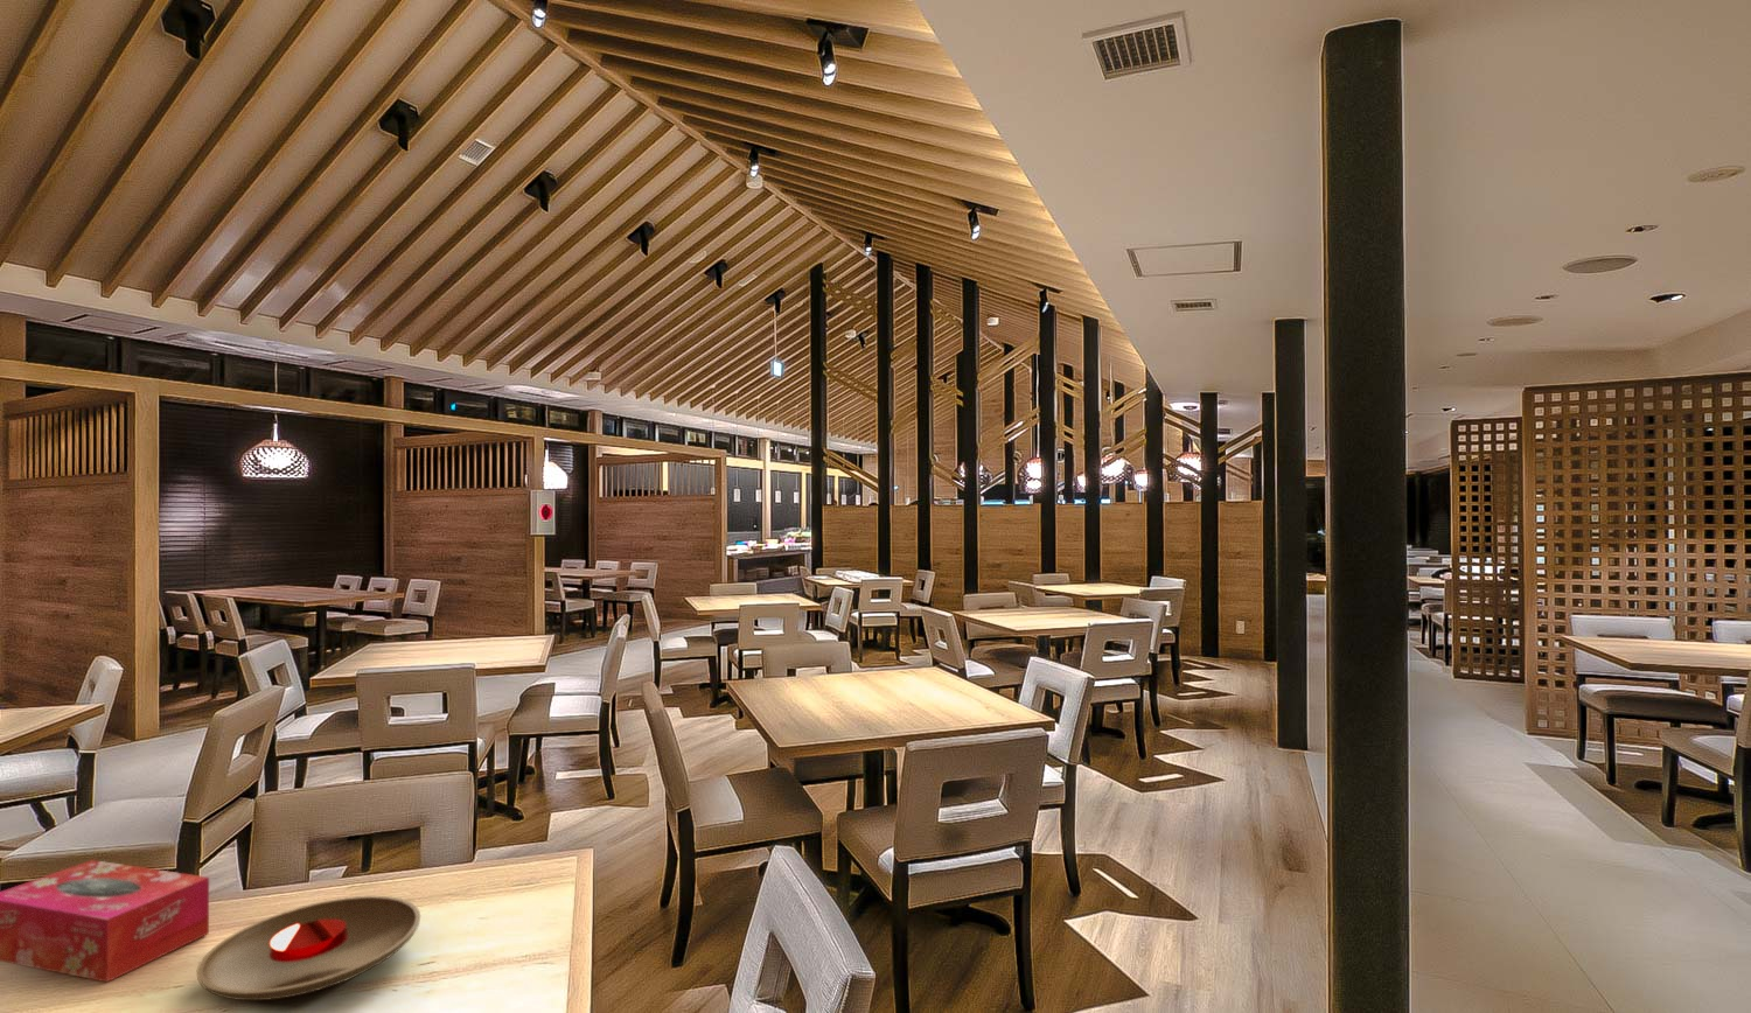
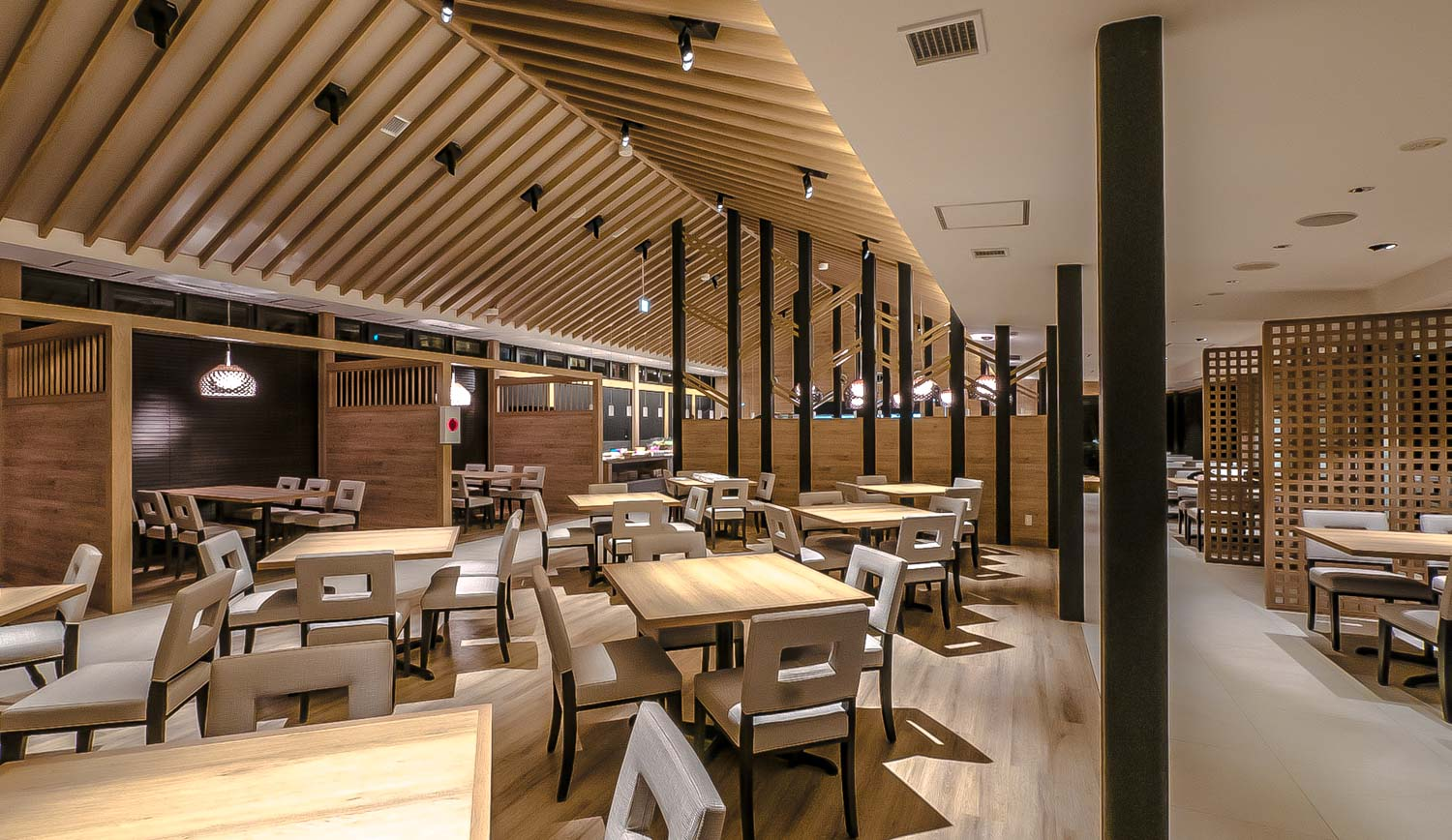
- tissue box (98, 917)
- plate (315, 949)
